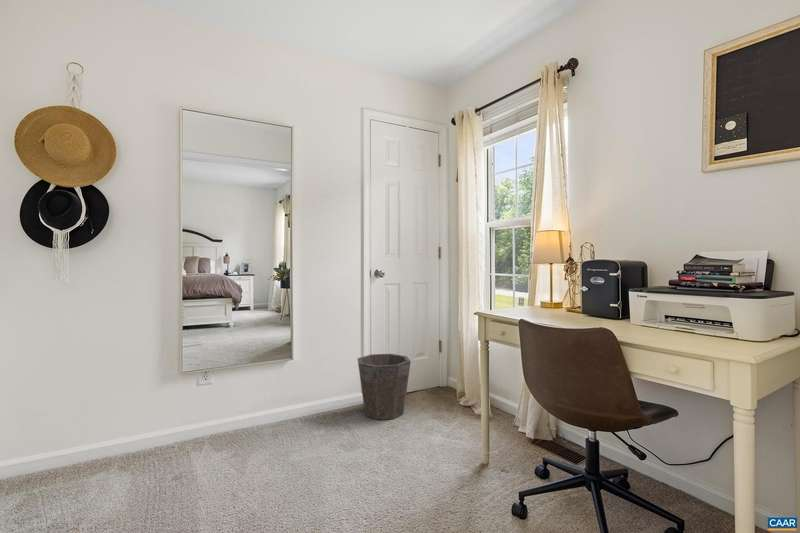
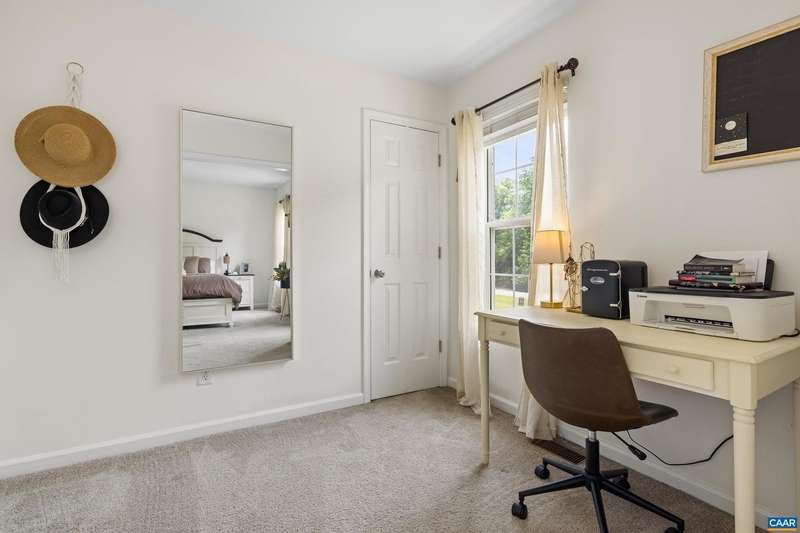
- waste bin (383, 385)
